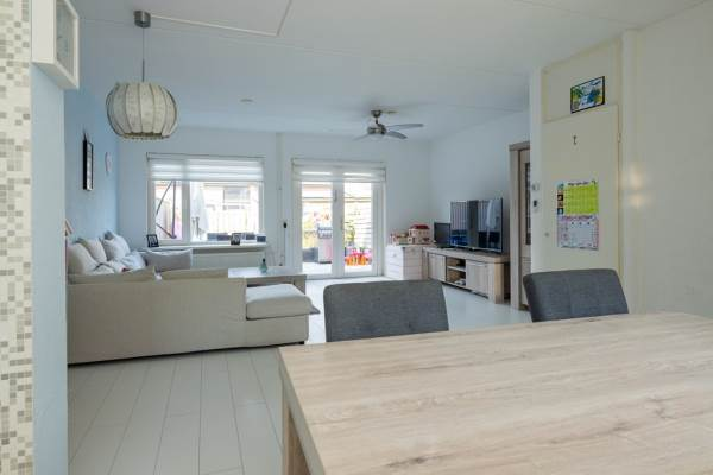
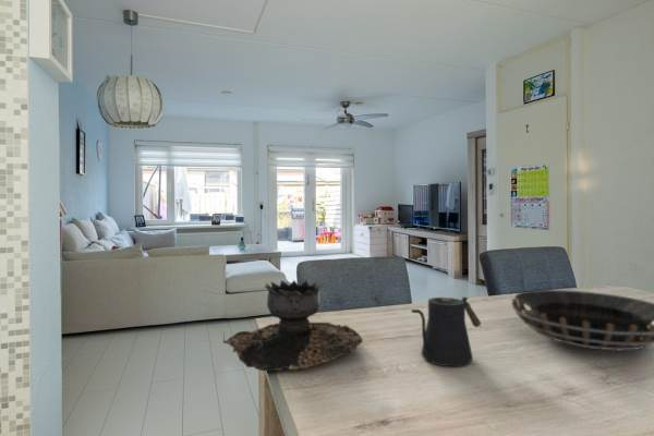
+ brazier (293, 315)
+ decorative bowl (586, 322)
+ kettle (448, 327)
